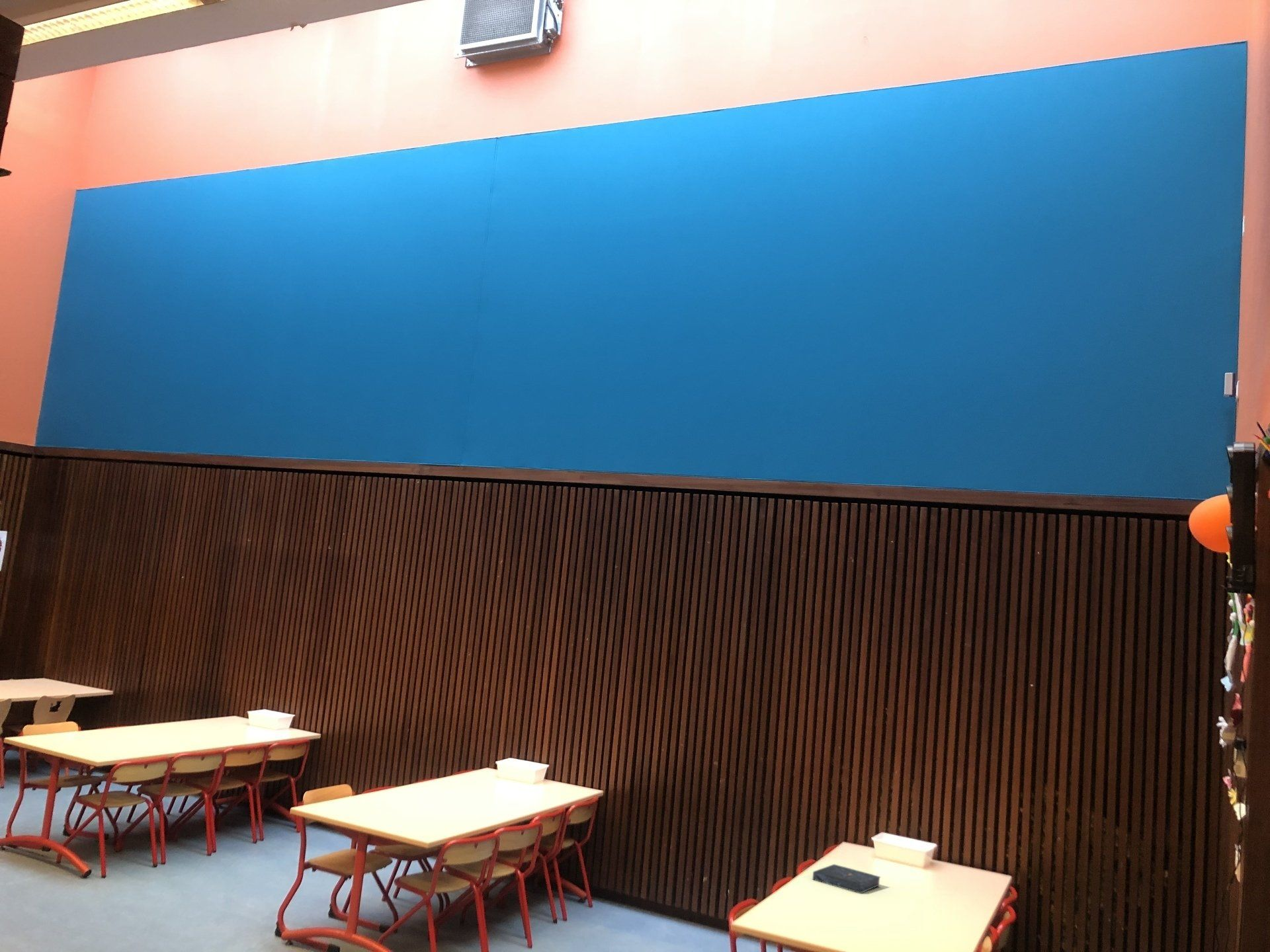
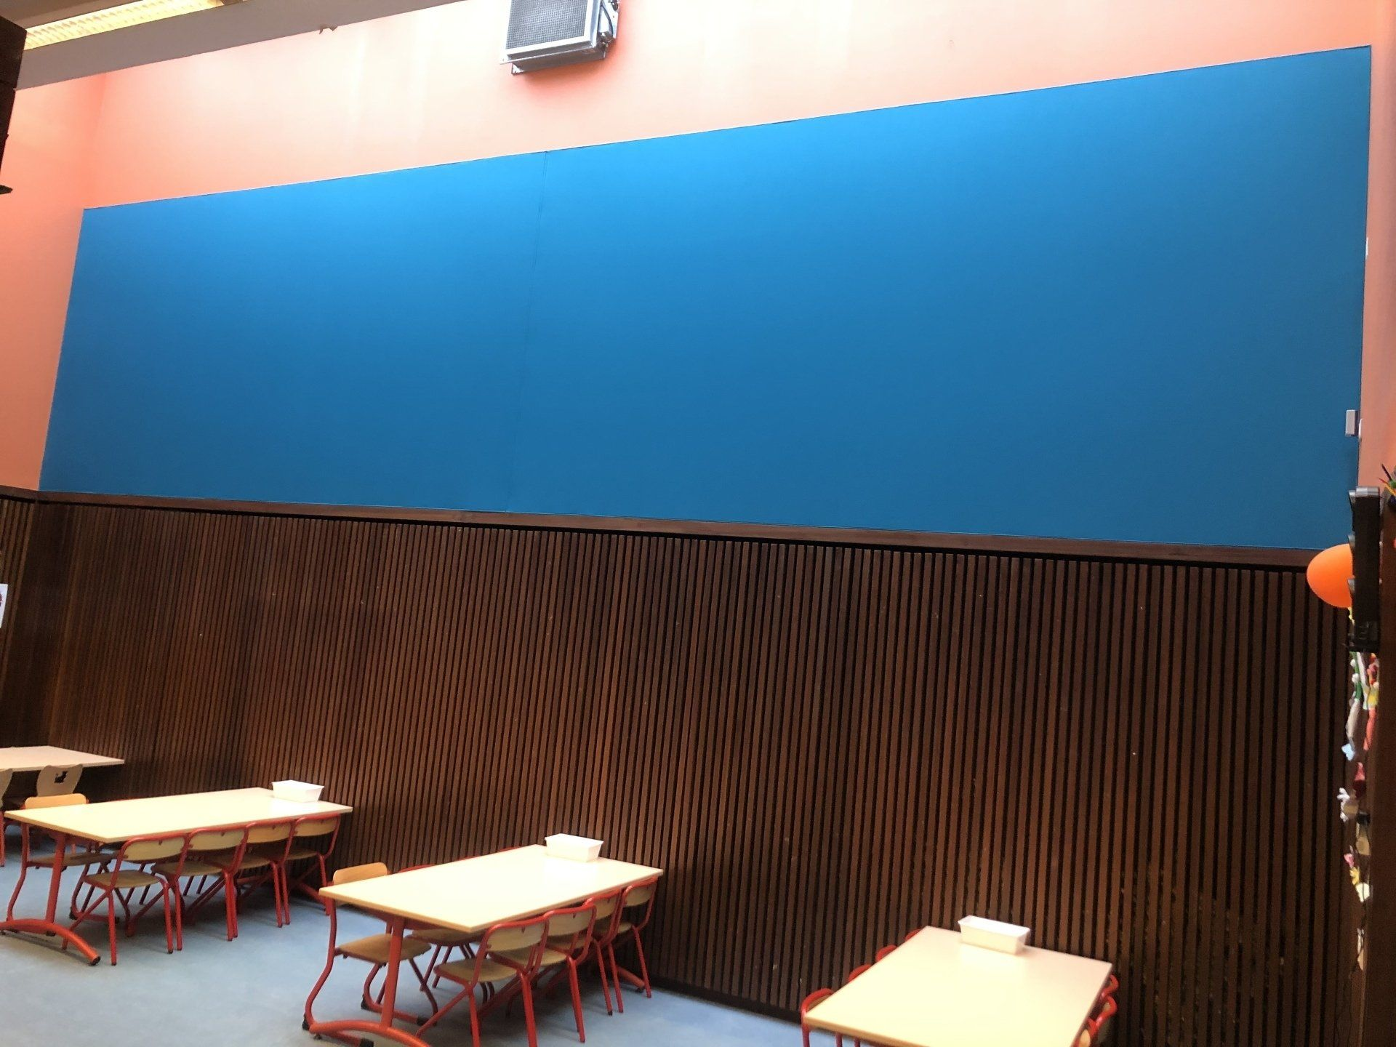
- book (846, 878)
